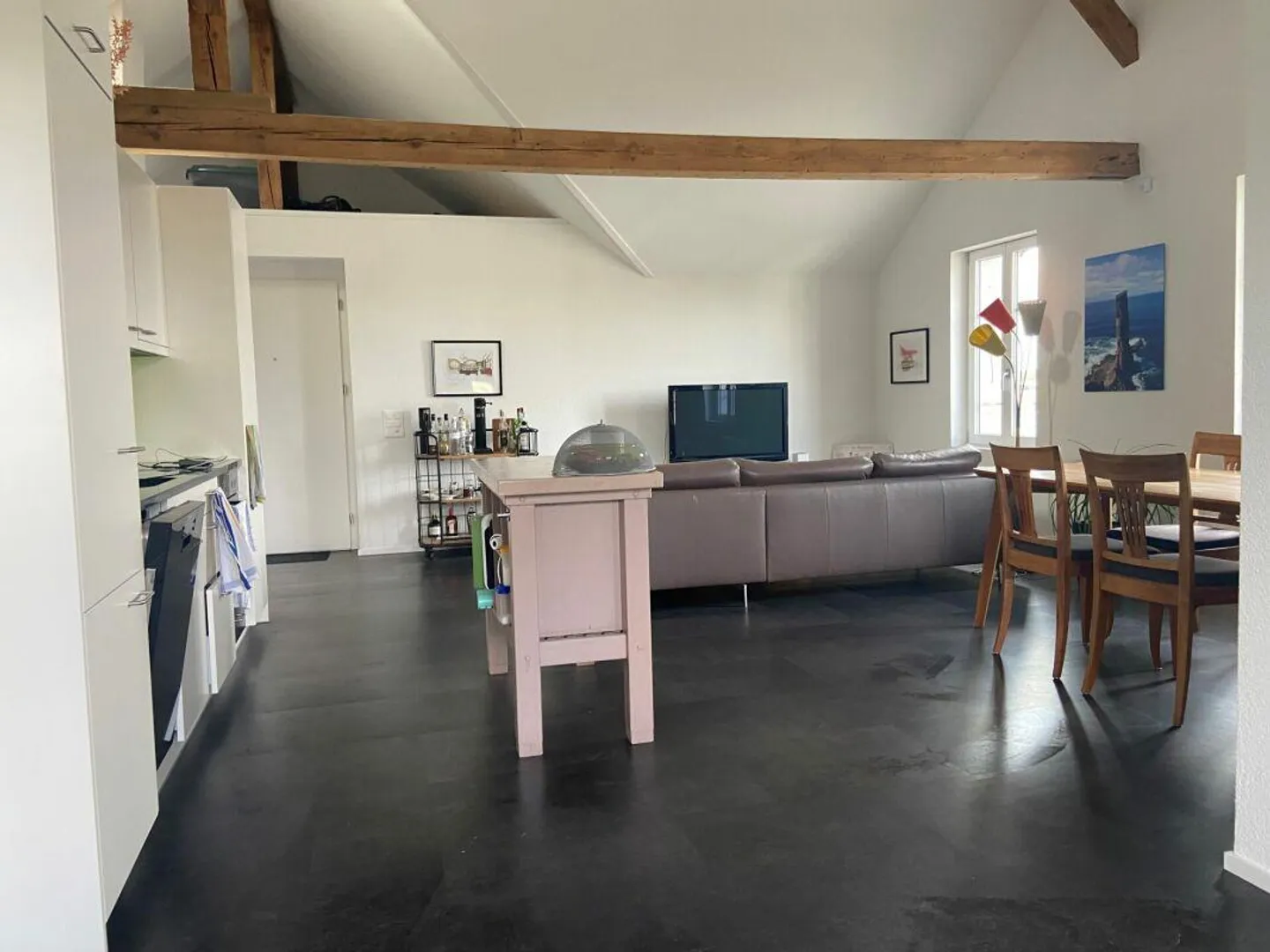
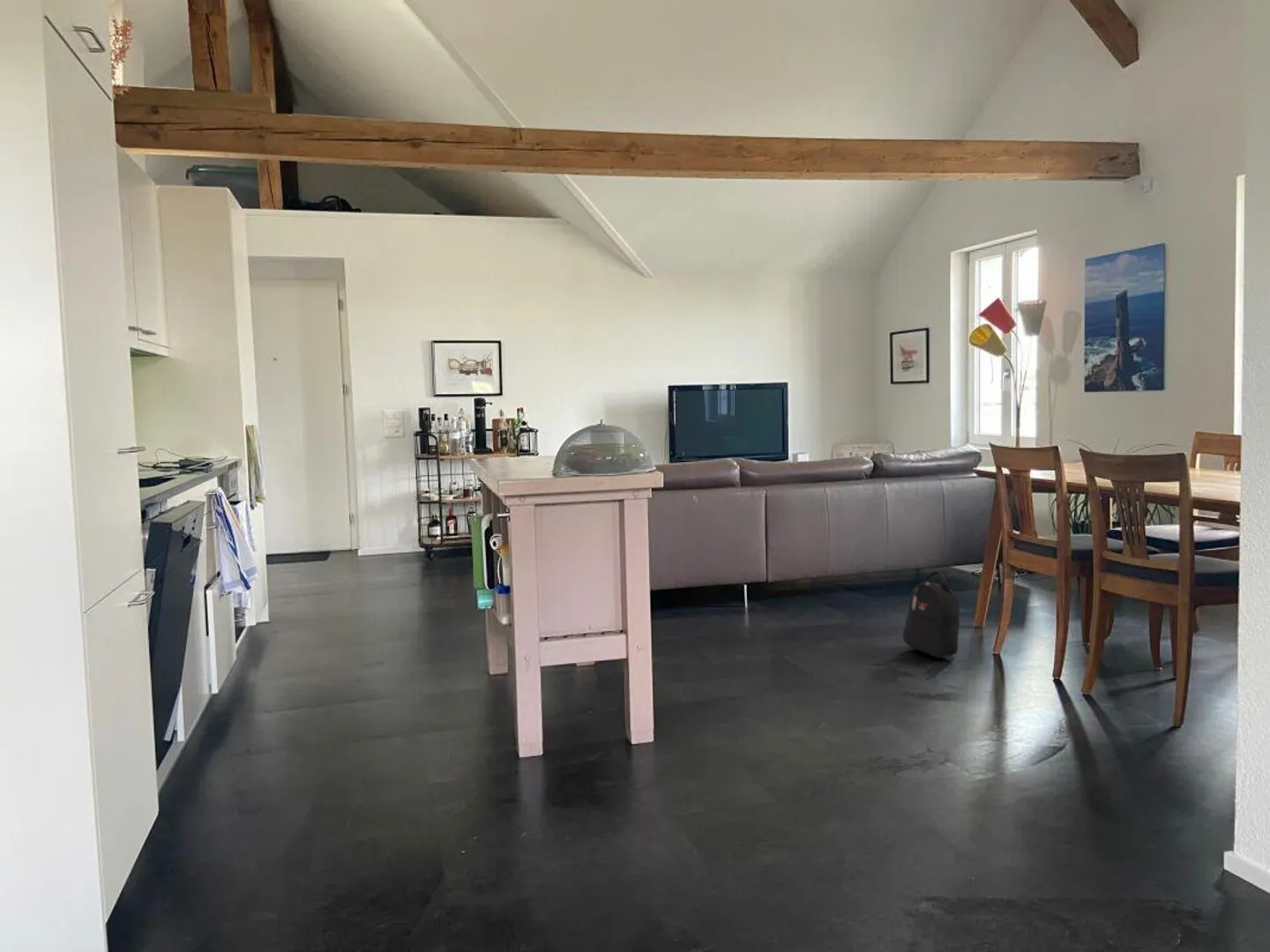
+ backpack (931, 613)
